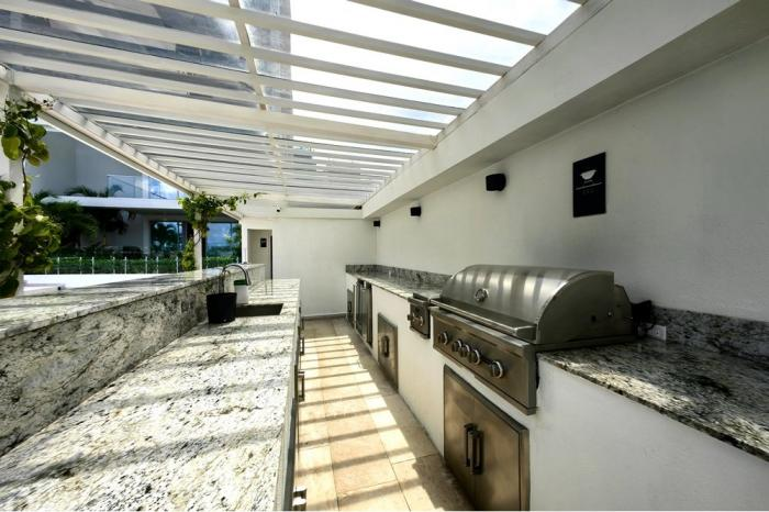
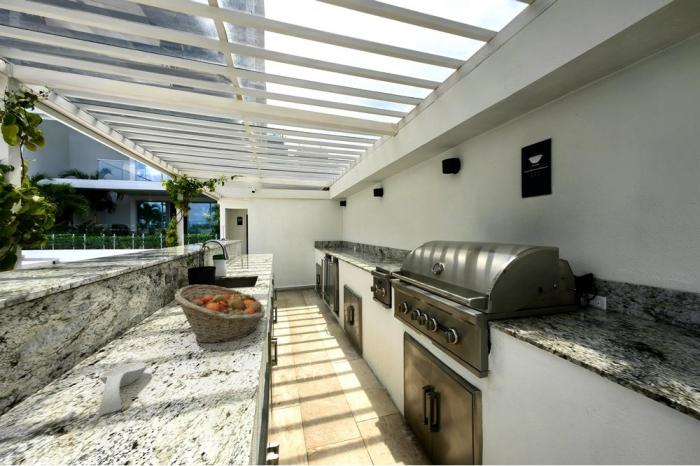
+ spoon rest (120, 379)
+ fruit basket (223, 308)
